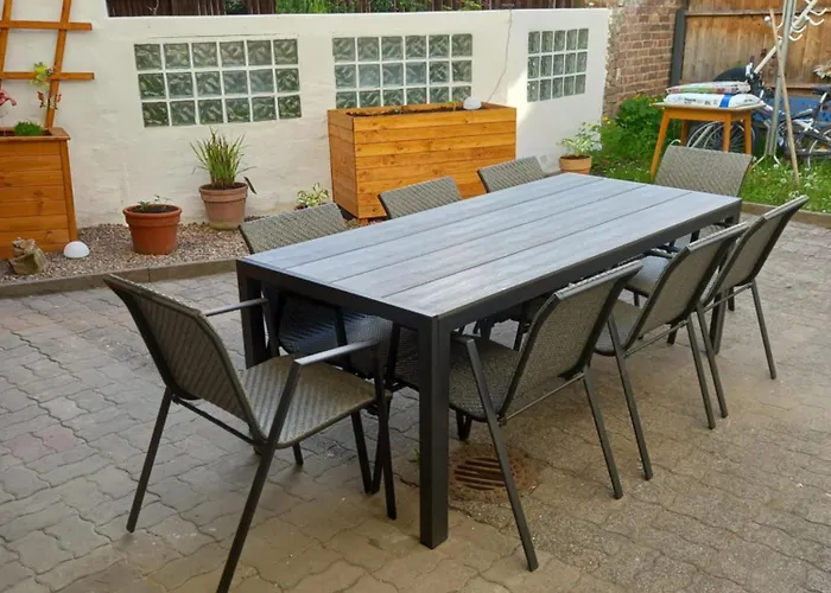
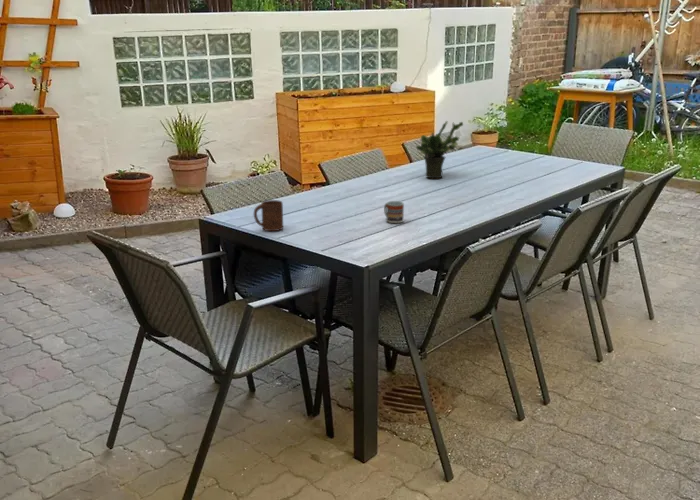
+ potted plant (443, 148)
+ cup (269, 216)
+ cup (392, 211)
